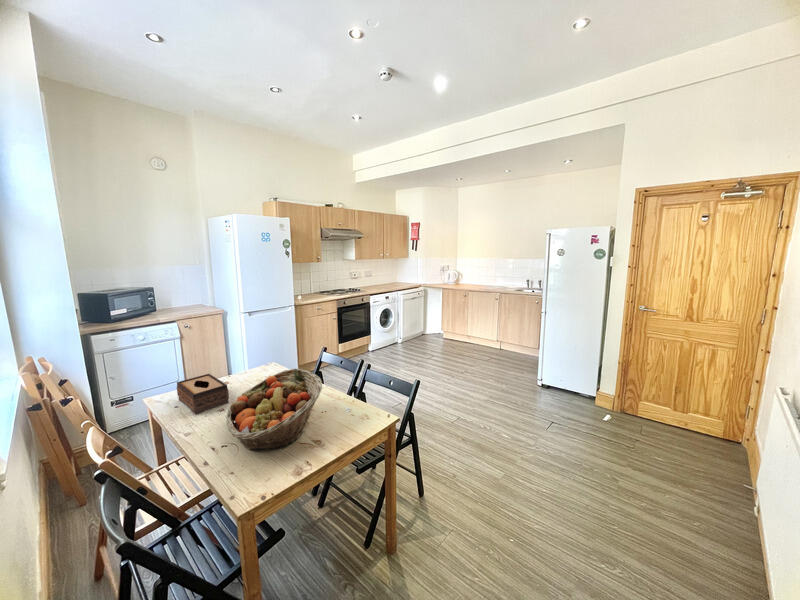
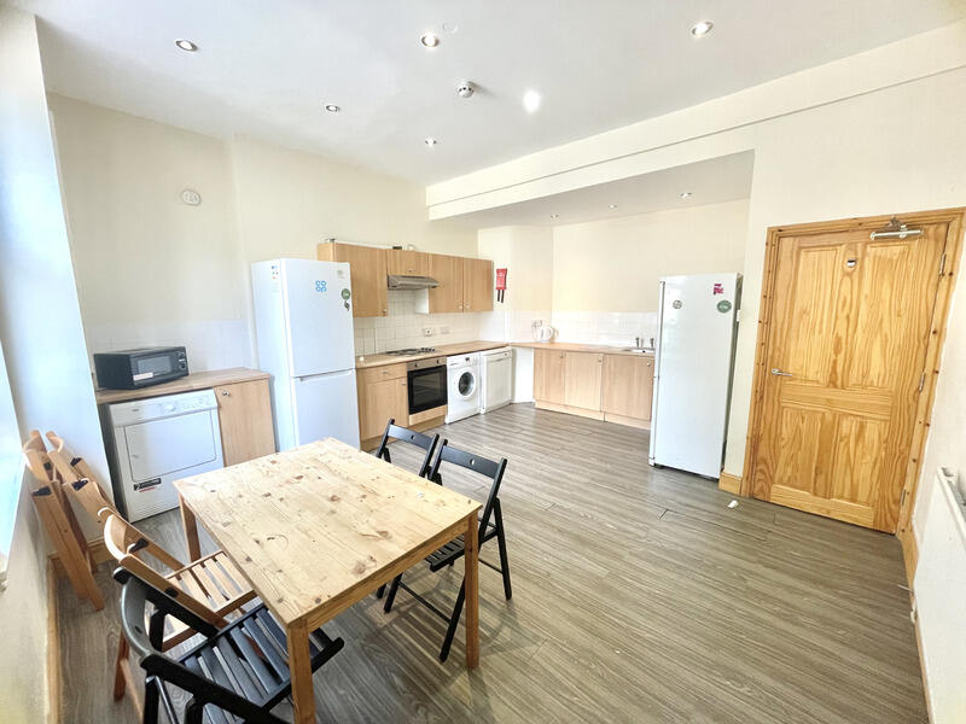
- tissue box (202, 392)
- fruit basket (275, 406)
